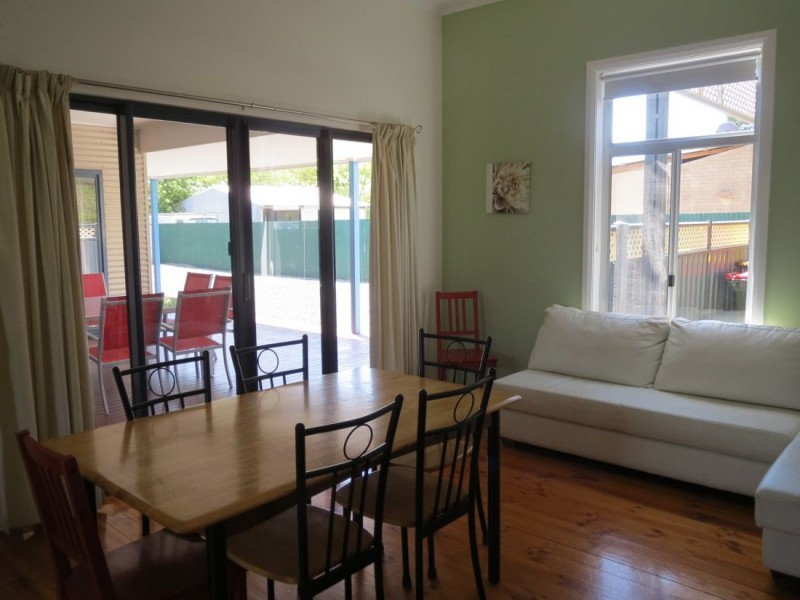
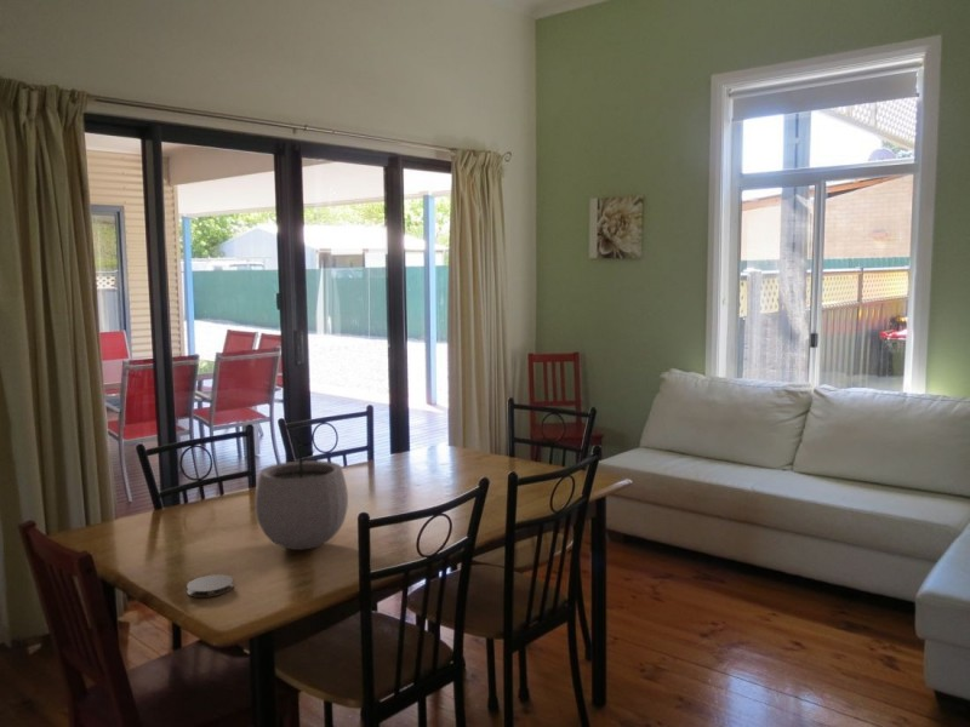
+ coaster (210, 585)
+ plant pot (301, 490)
